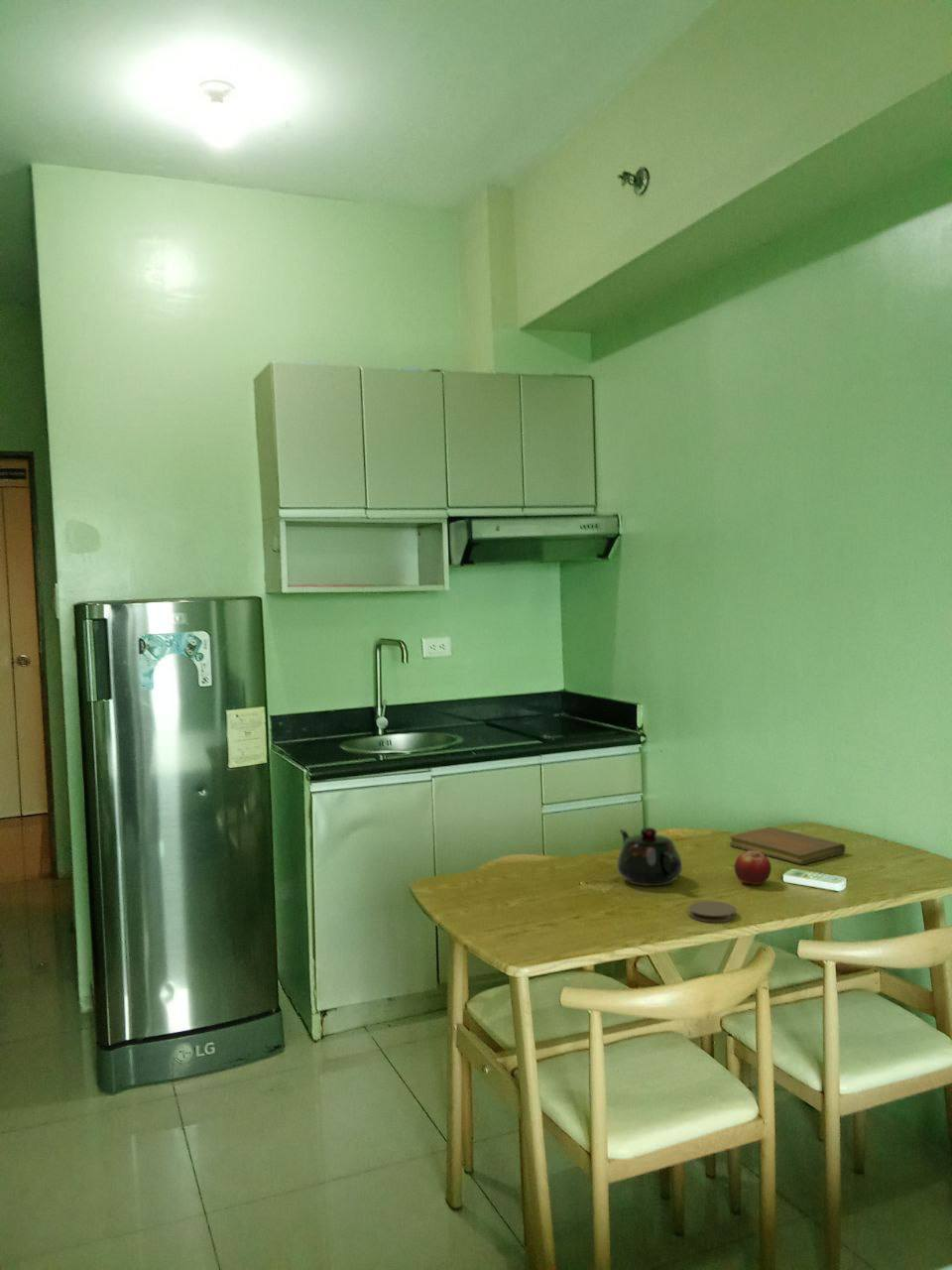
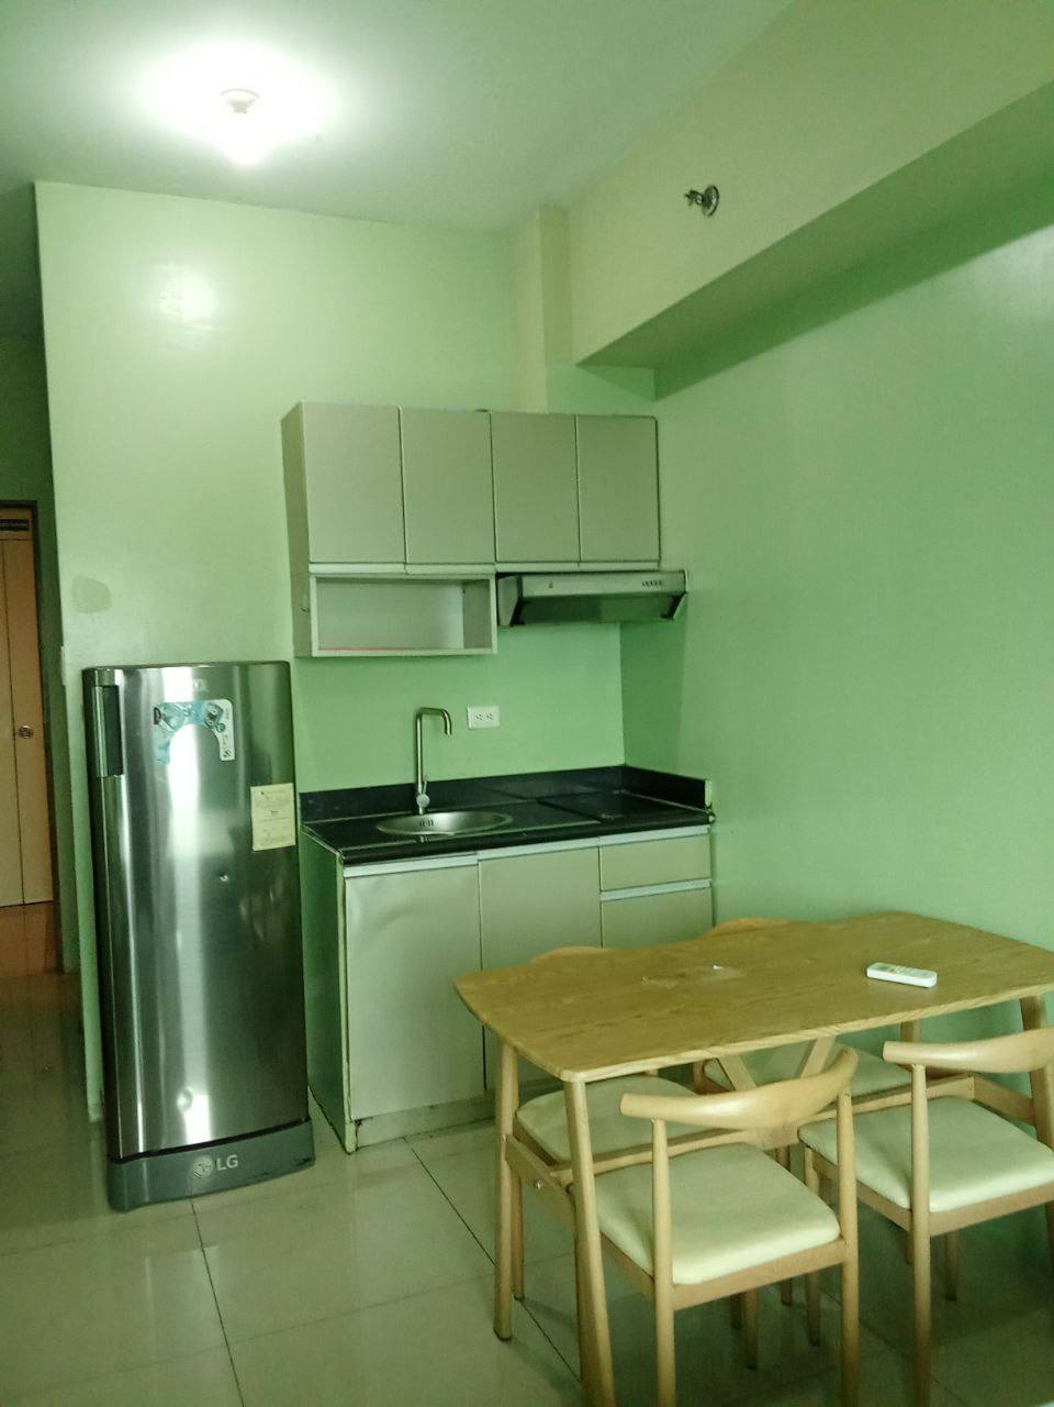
- coaster (712, 911)
- notebook (785, 843)
- teapot (647, 853)
- fruit (753, 867)
